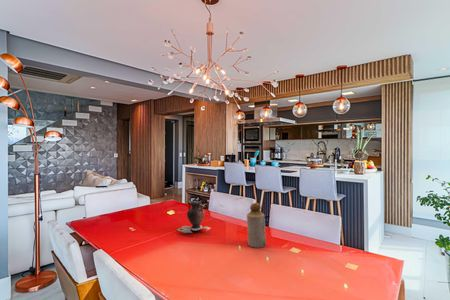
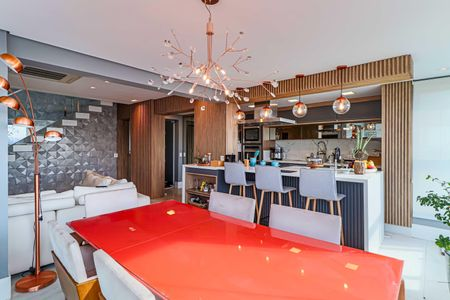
- vase (192, 216)
- bottle (256, 223)
